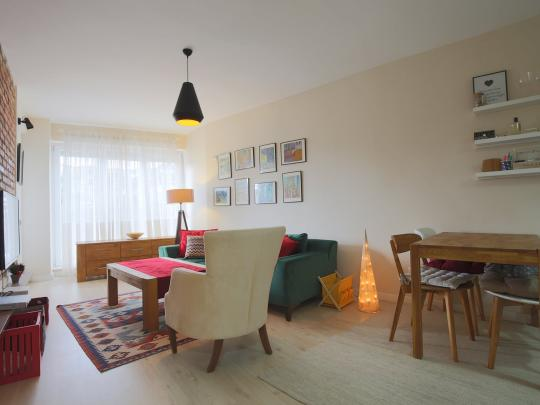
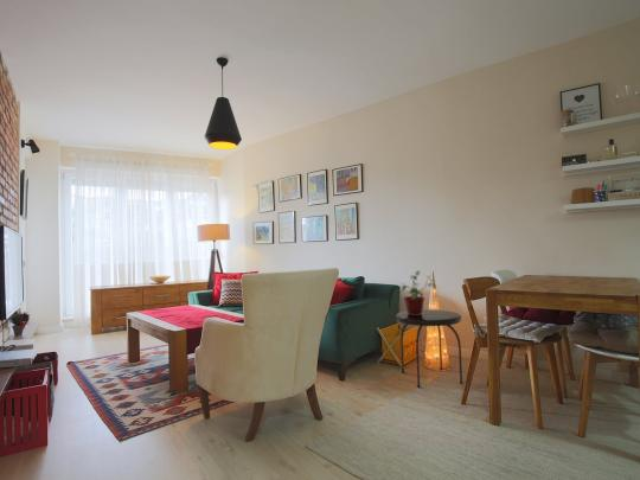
+ side table (440, 345)
+ potted plant (421, 292)
